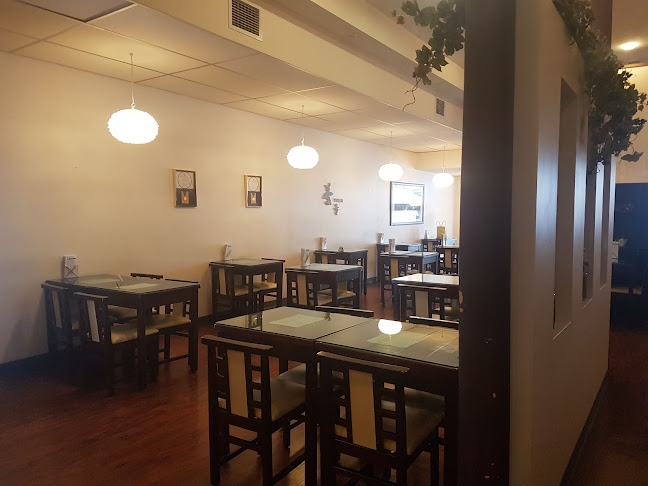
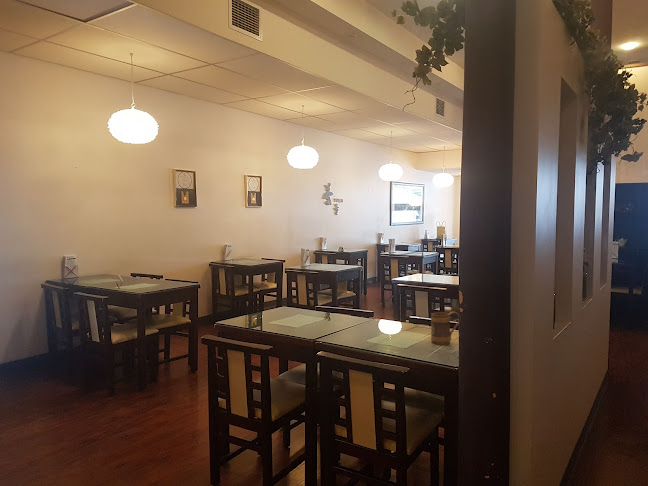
+ mug (445, 327)
